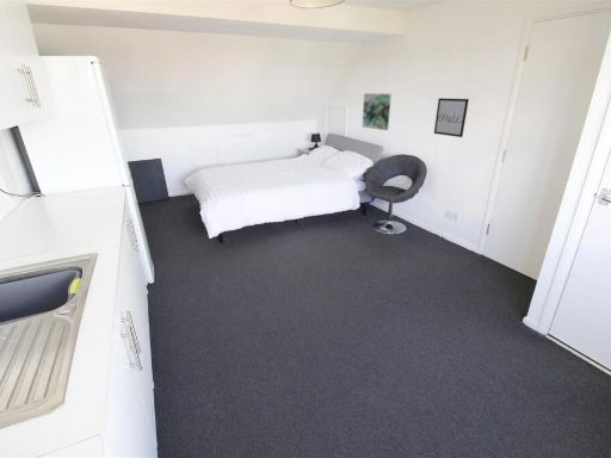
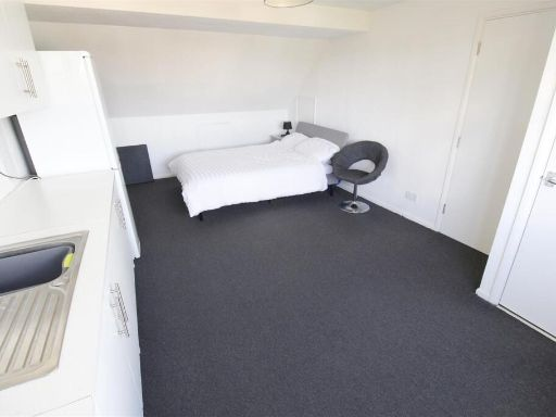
- wall art (376, 111)
- wall art (450, 117)
